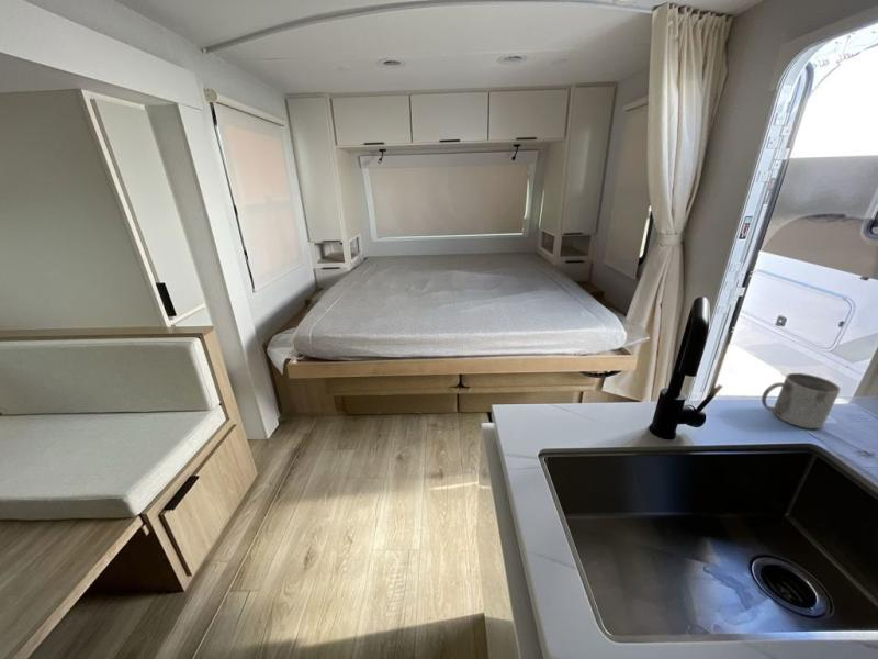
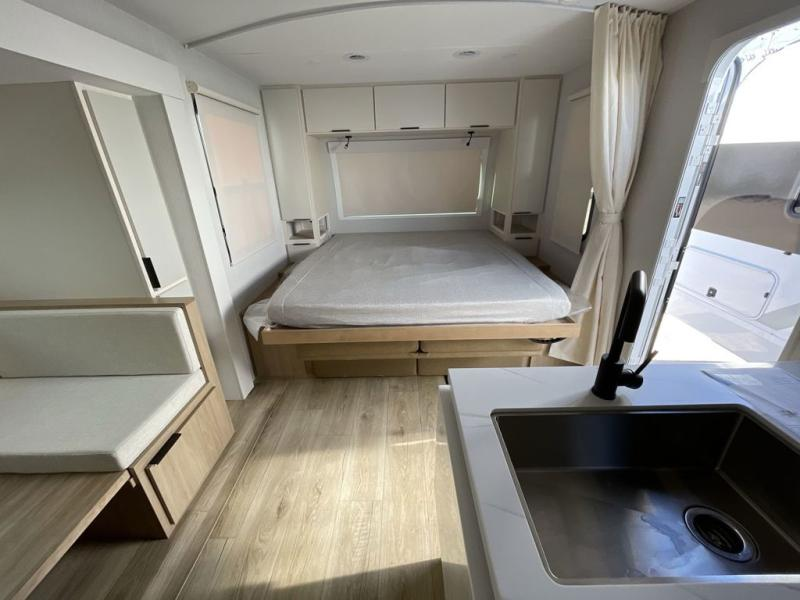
- mug (795, 399)
